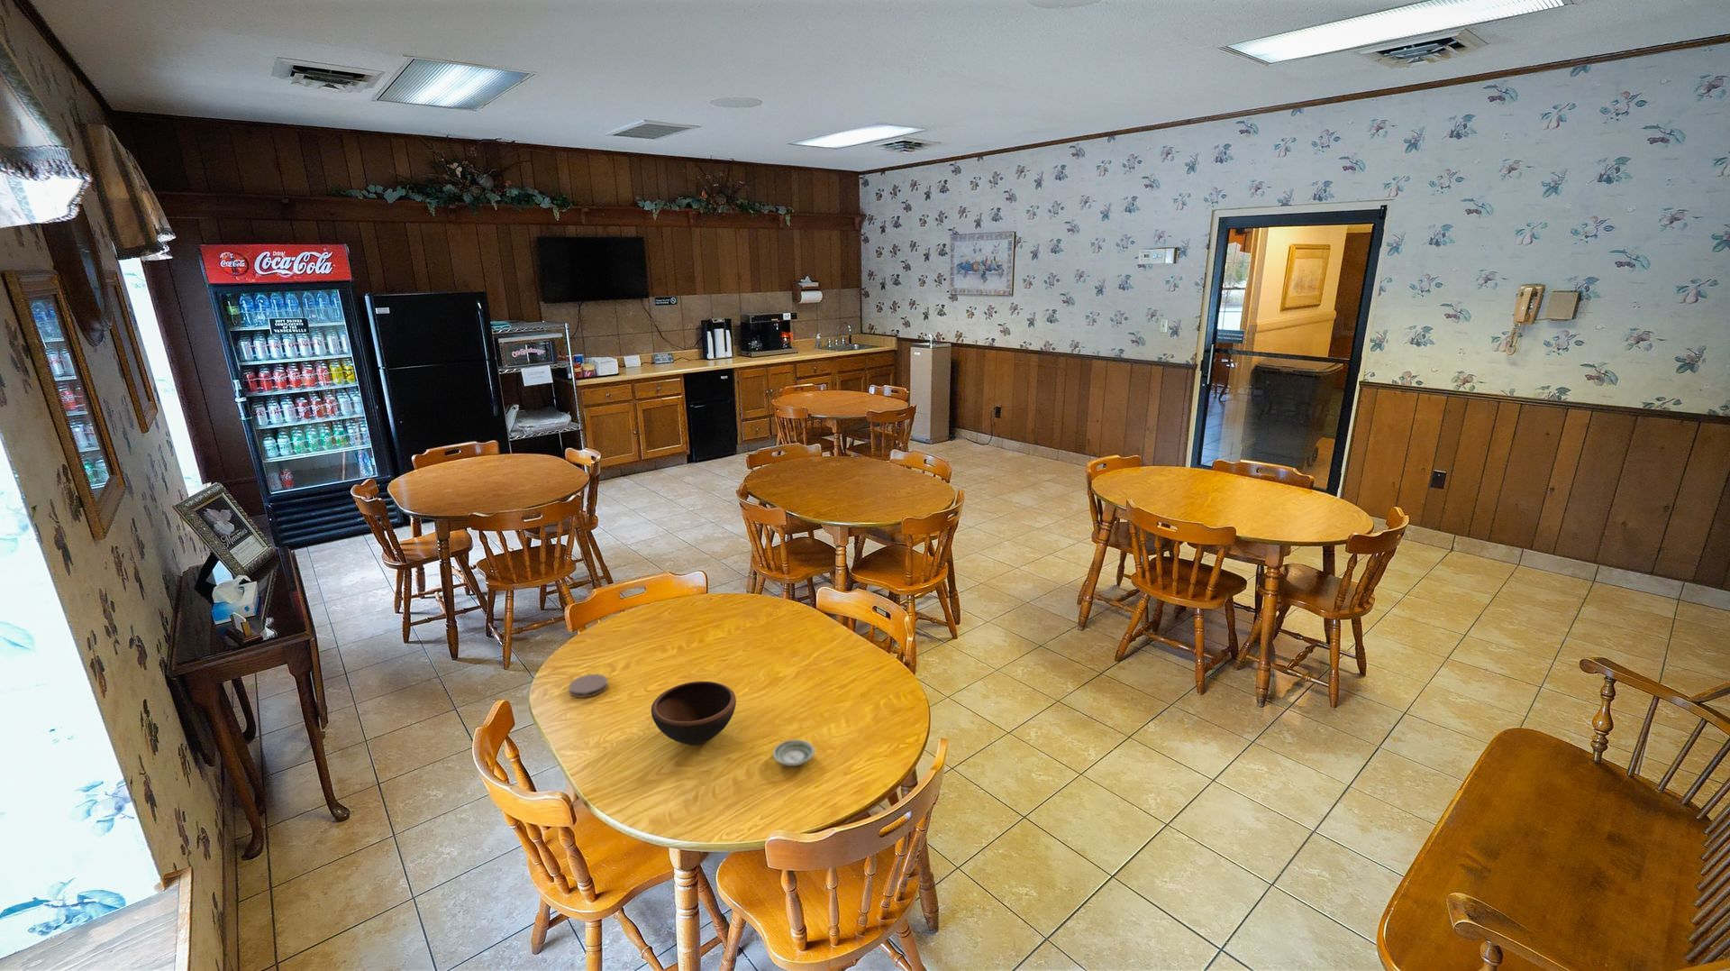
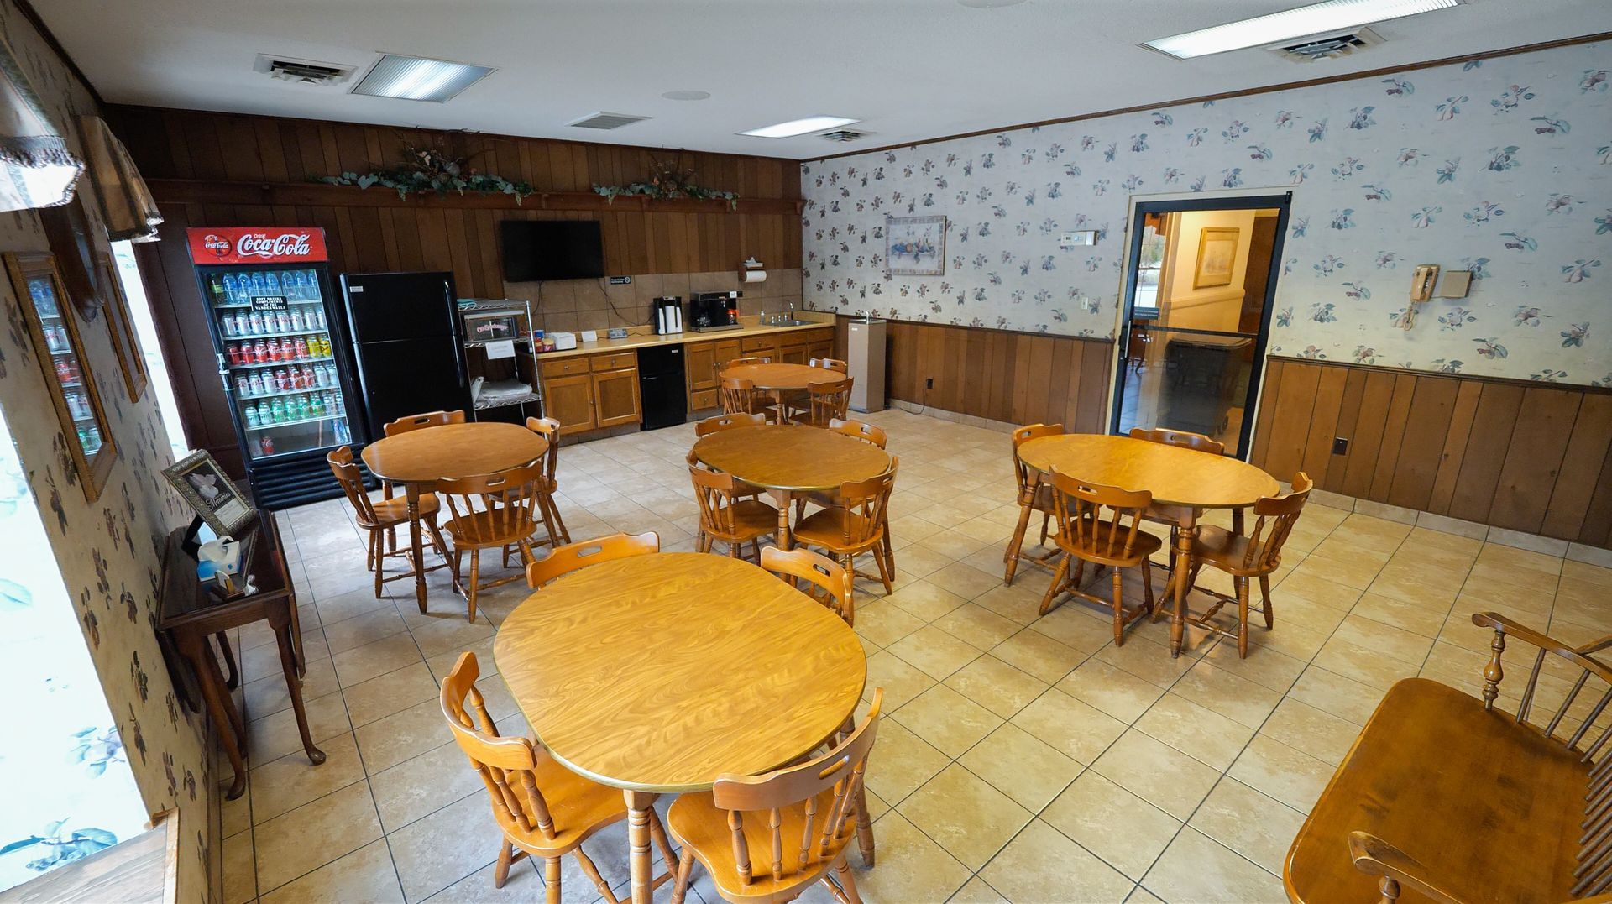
- bowl (695, 719)
- saucer (794, 755)
- coaster (588, 686)
